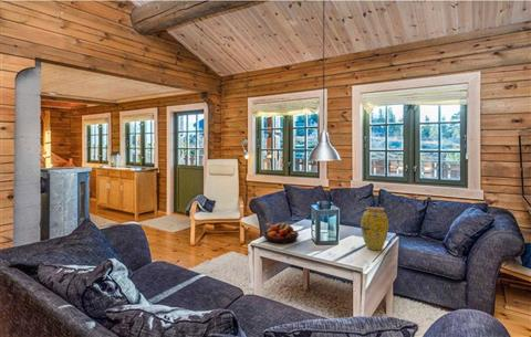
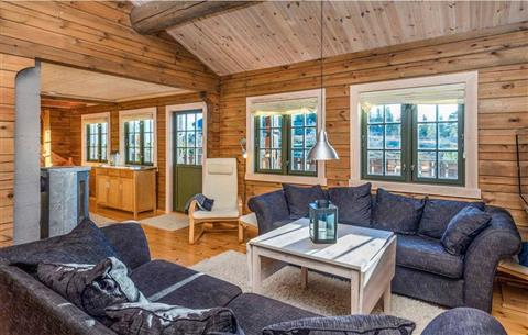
- vase (374, 228)
- fruit bowl (280, 231)
